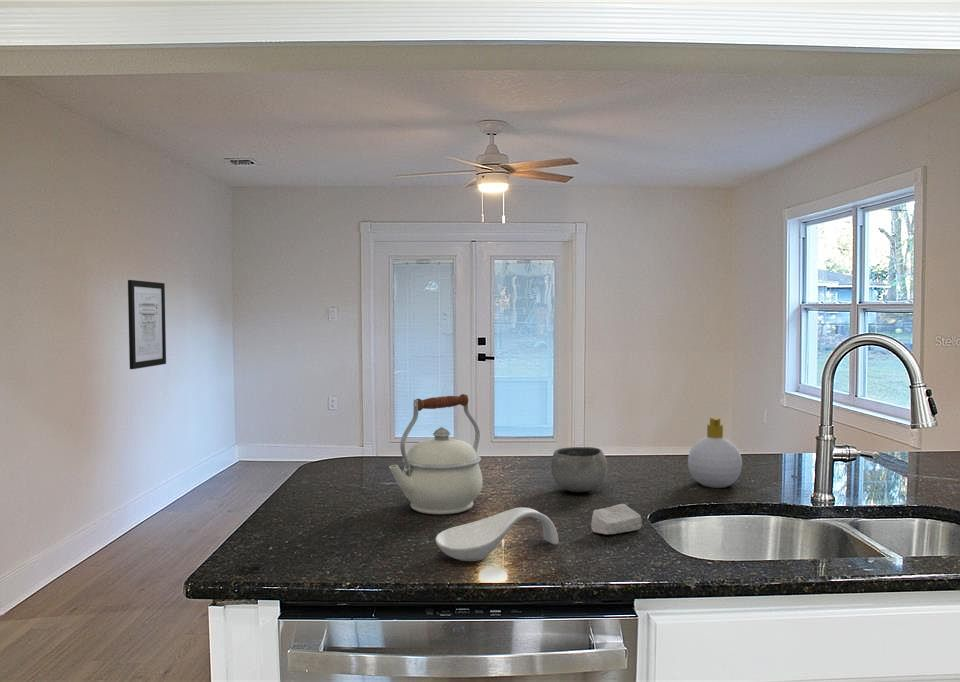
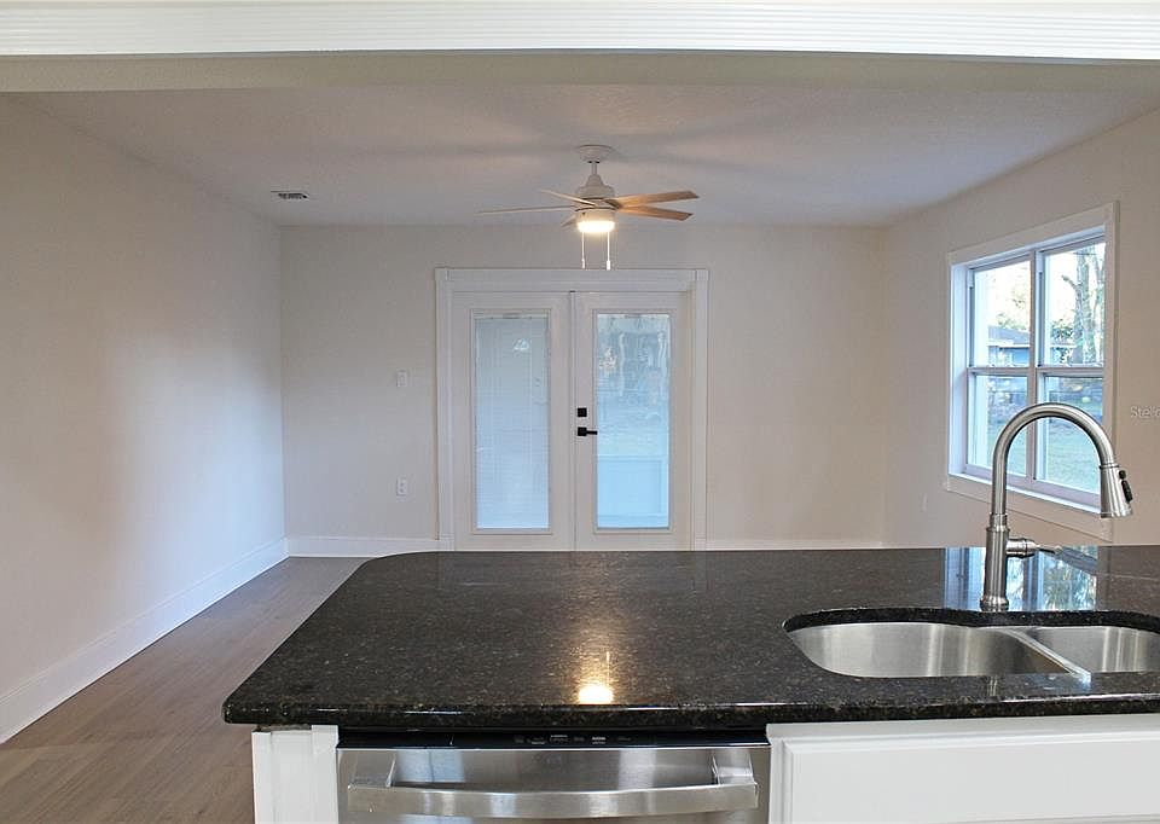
- spoon rest (497, 532)
- bowl (578, 470)
- soap bar (614, 519)
- soap bottle (714, 451)
- wall art (147, 324)
- kettle (436, 452)
